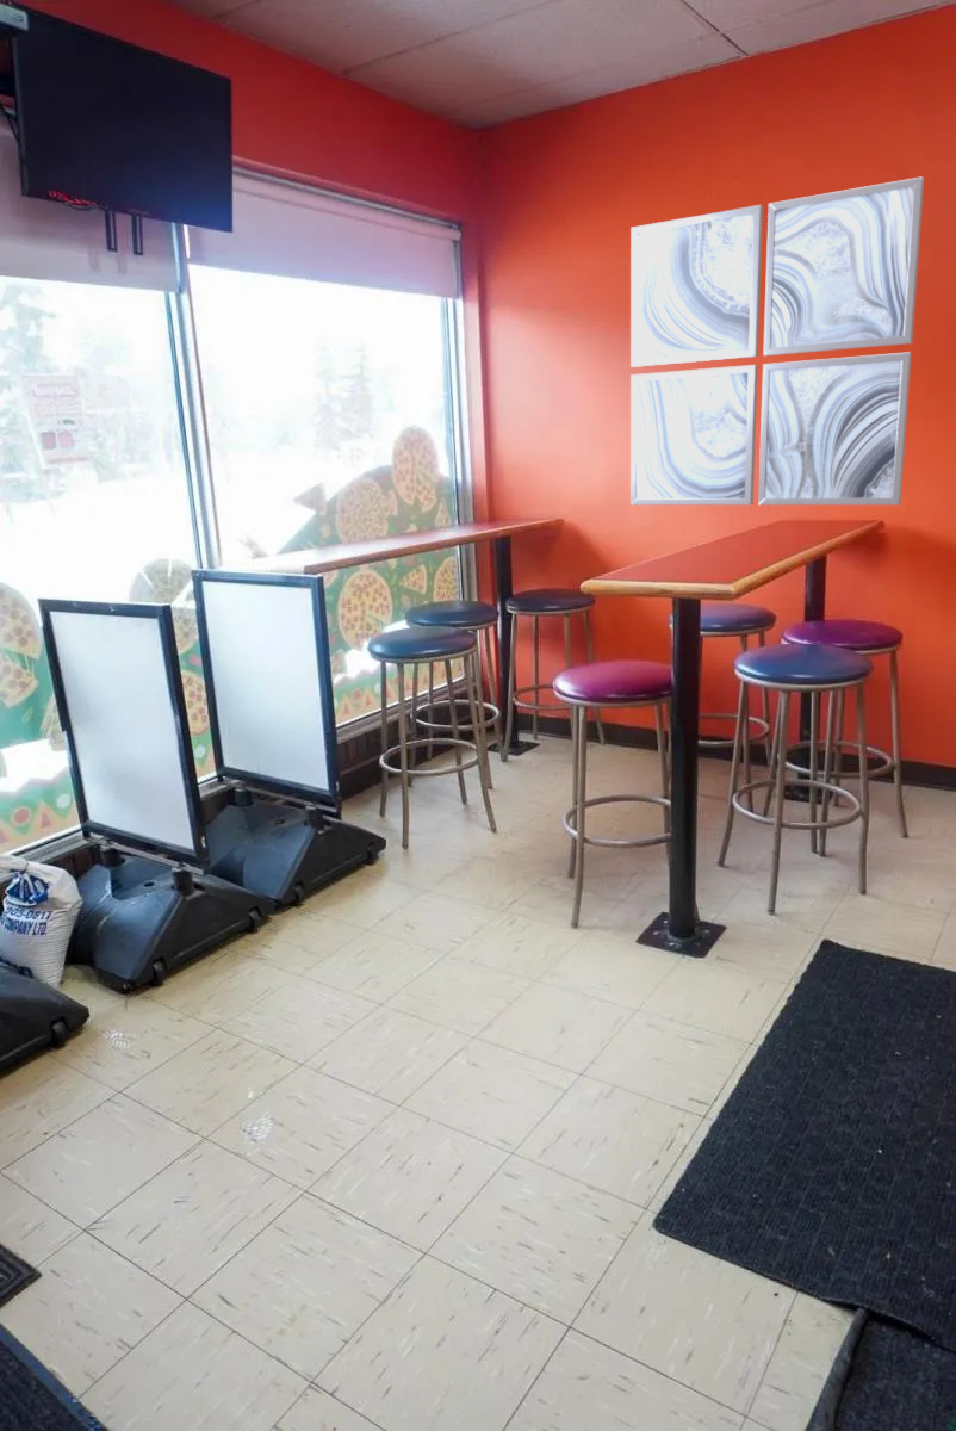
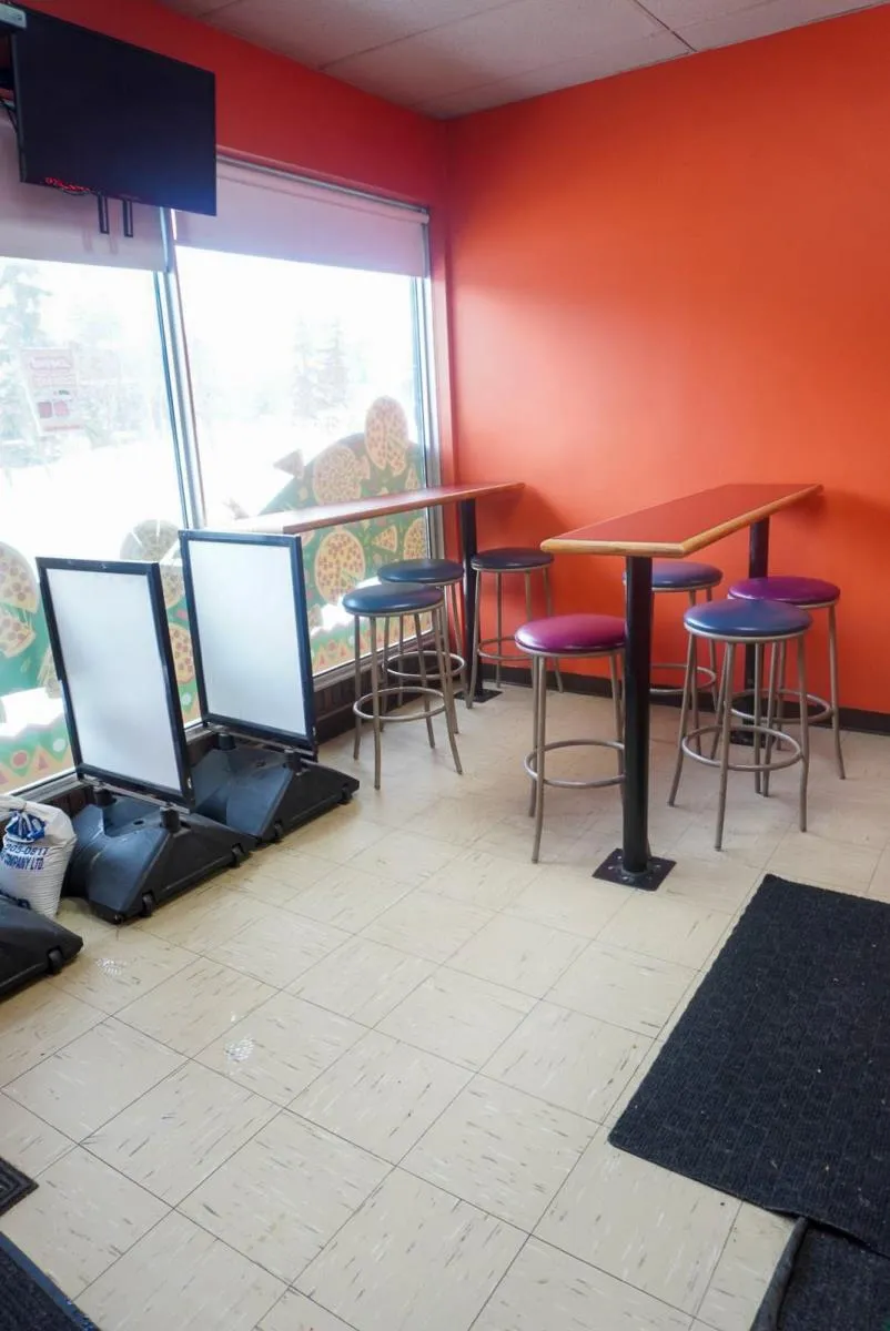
- wall art (763, 364)
